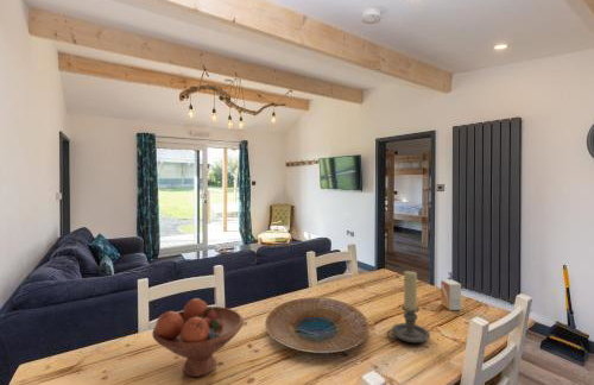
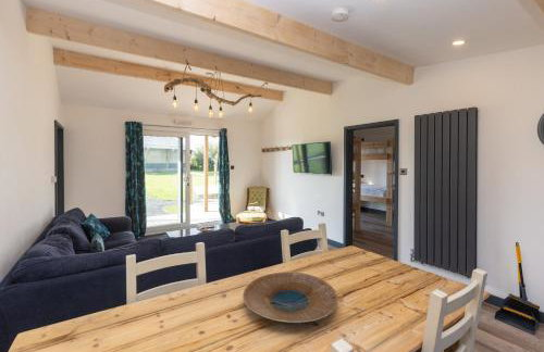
- candle holder (406, 304)
- small box (450, 294)
- fruit bowl (200, 336)
